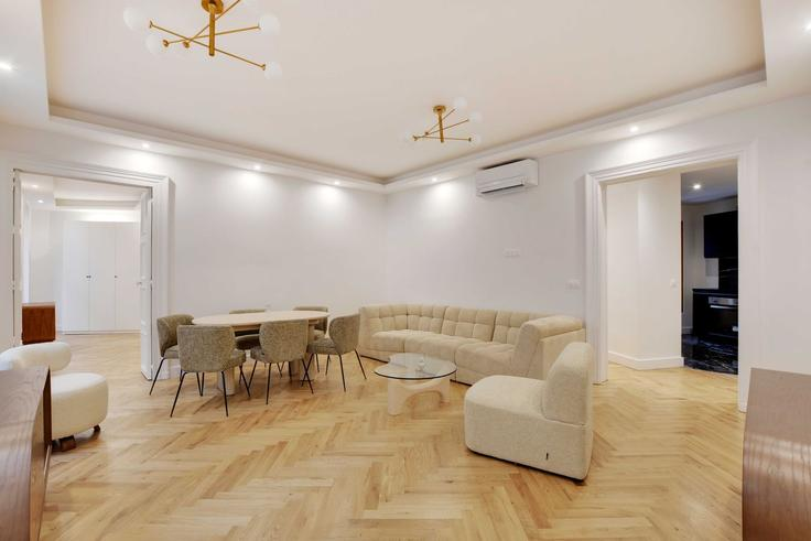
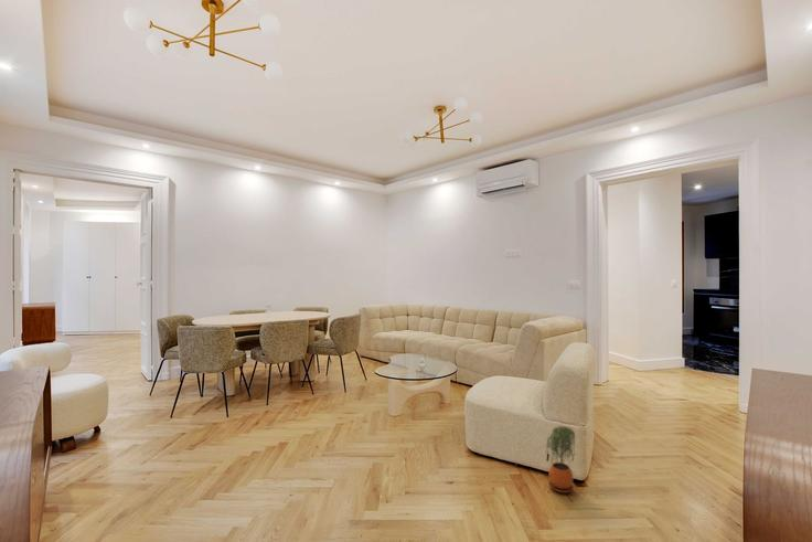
+ potted plant (559, 457)
